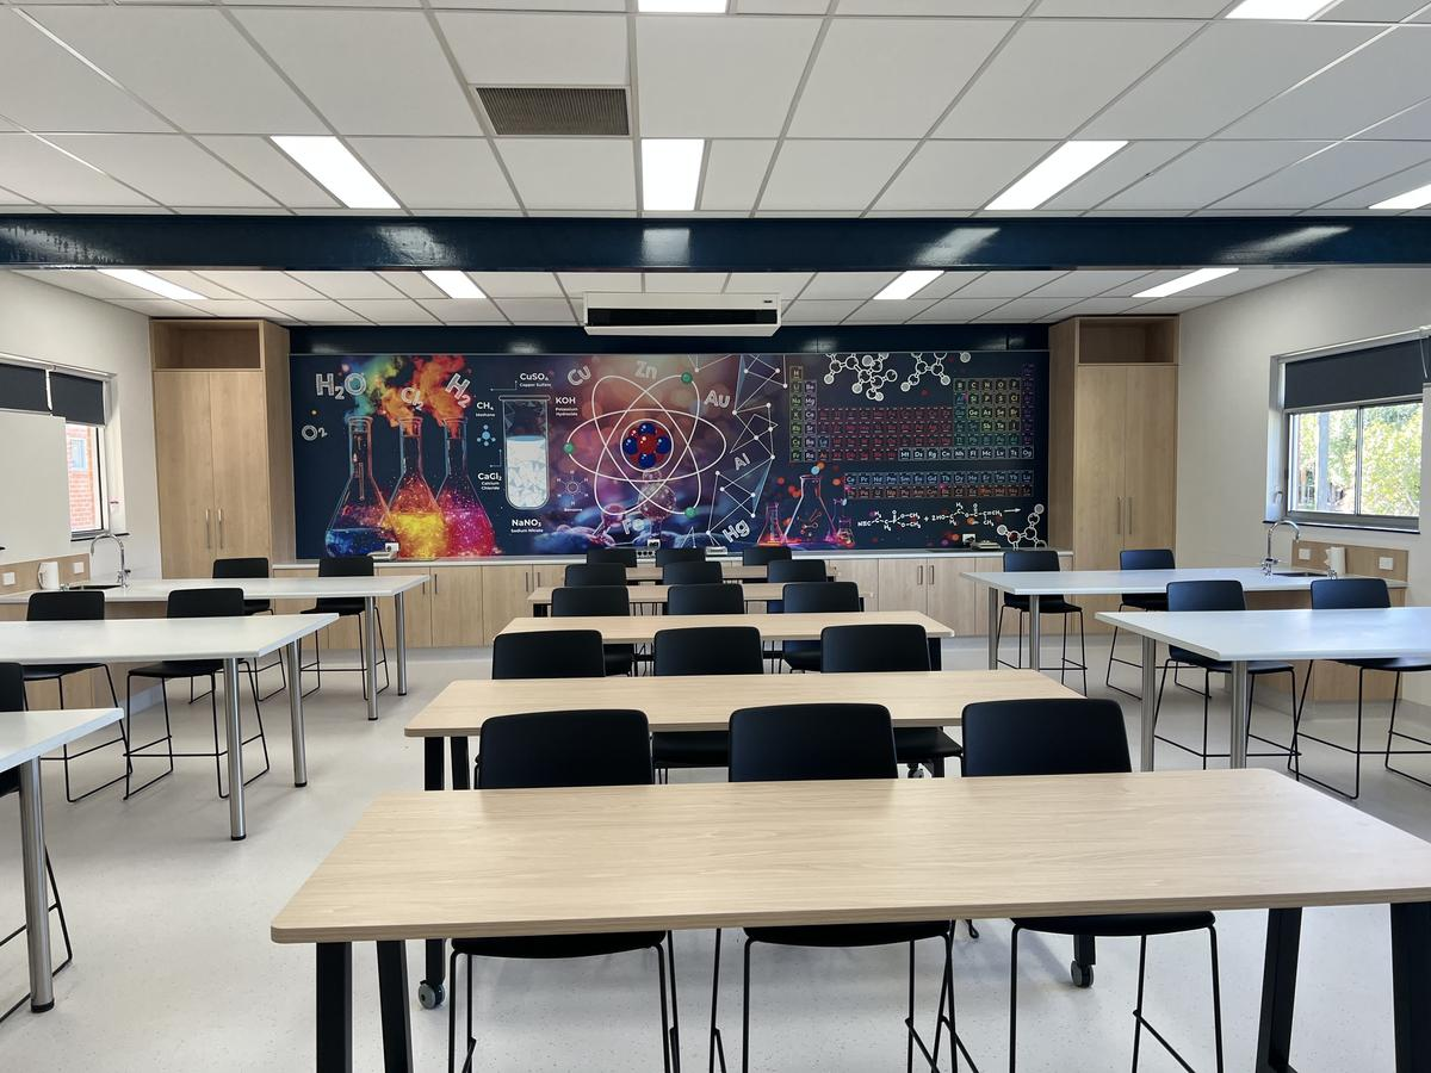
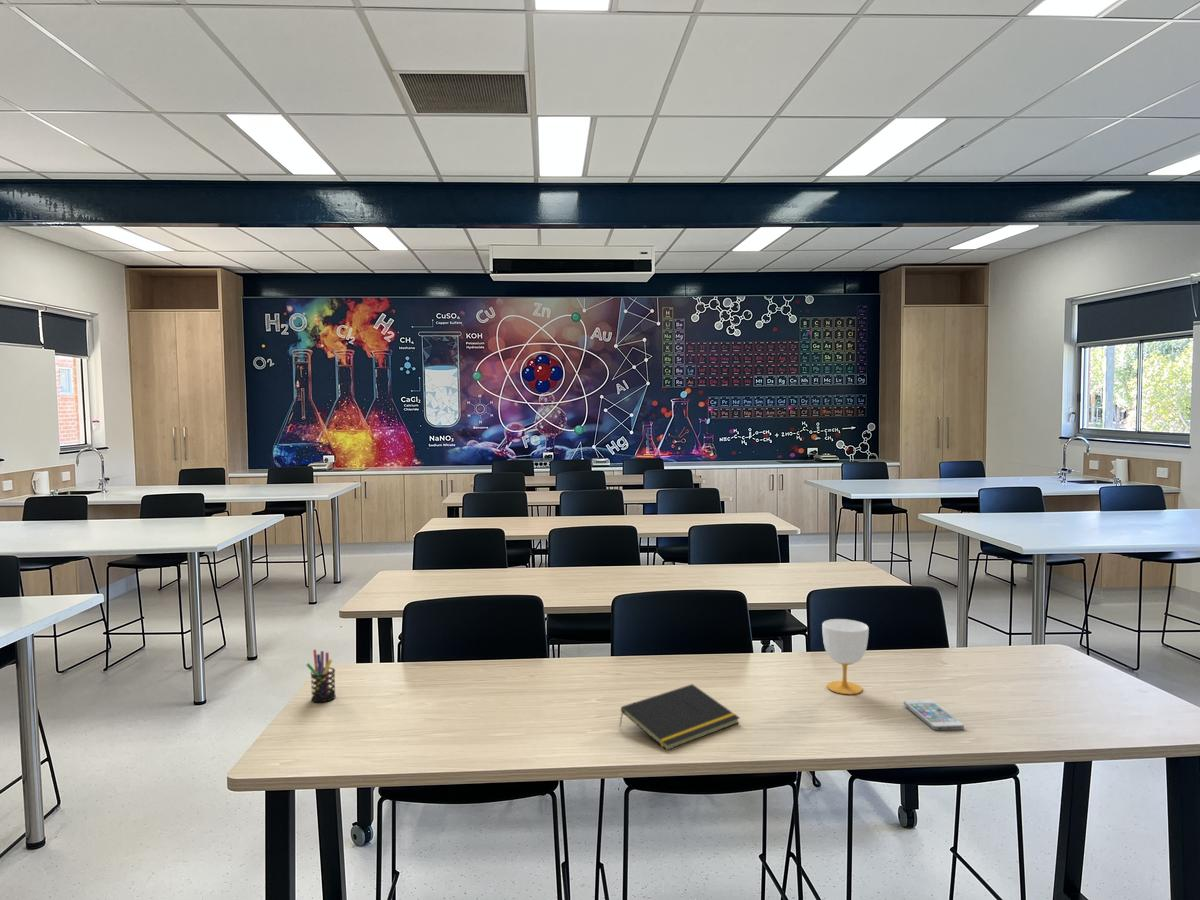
+ notepad (680, 714)
+ cup (844, 656)
+ smartphone (932, 714)
+ pen holder (319, 675)
